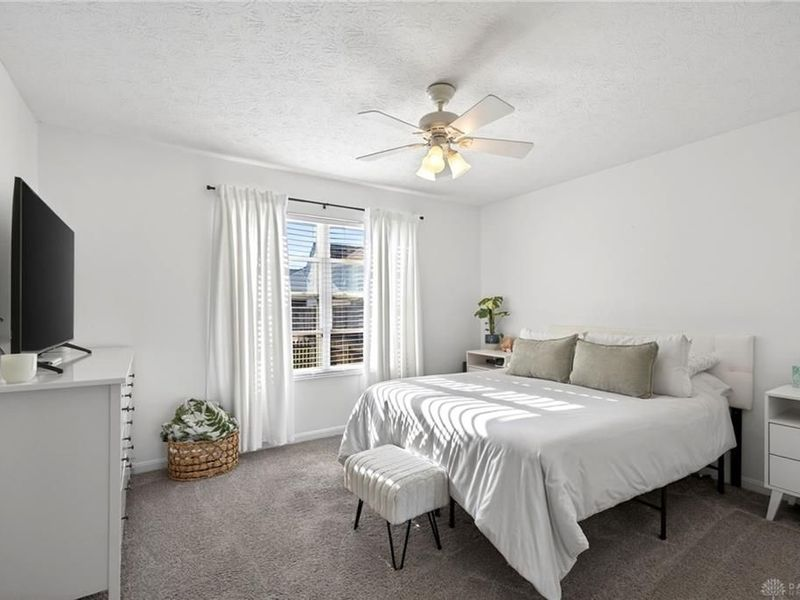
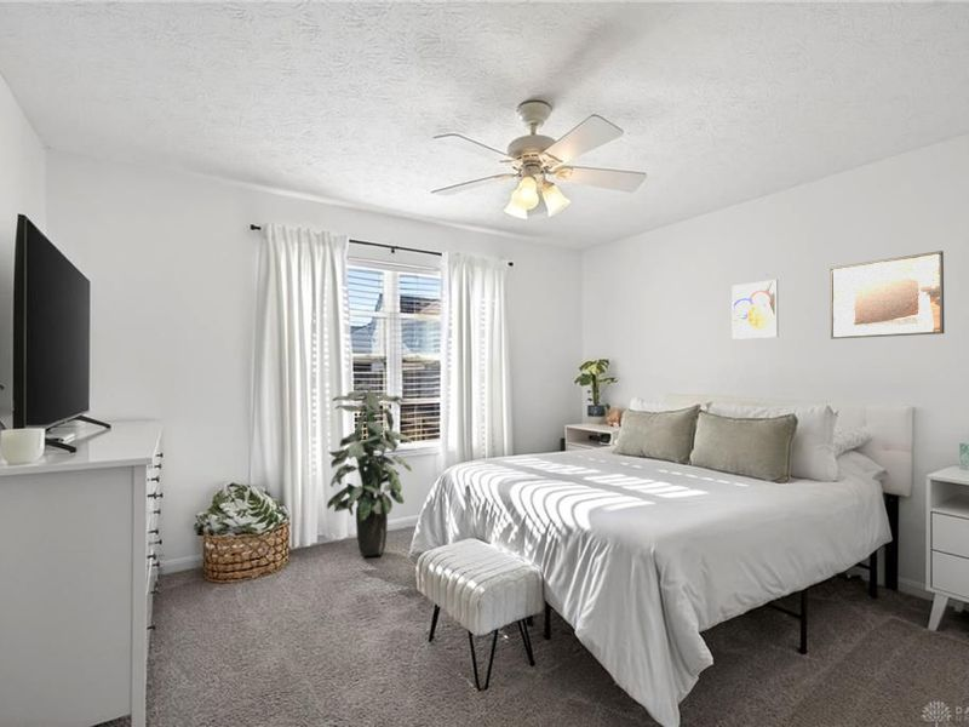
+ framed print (753, 310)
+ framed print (882, 298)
+ indoor plant (367, 466)
